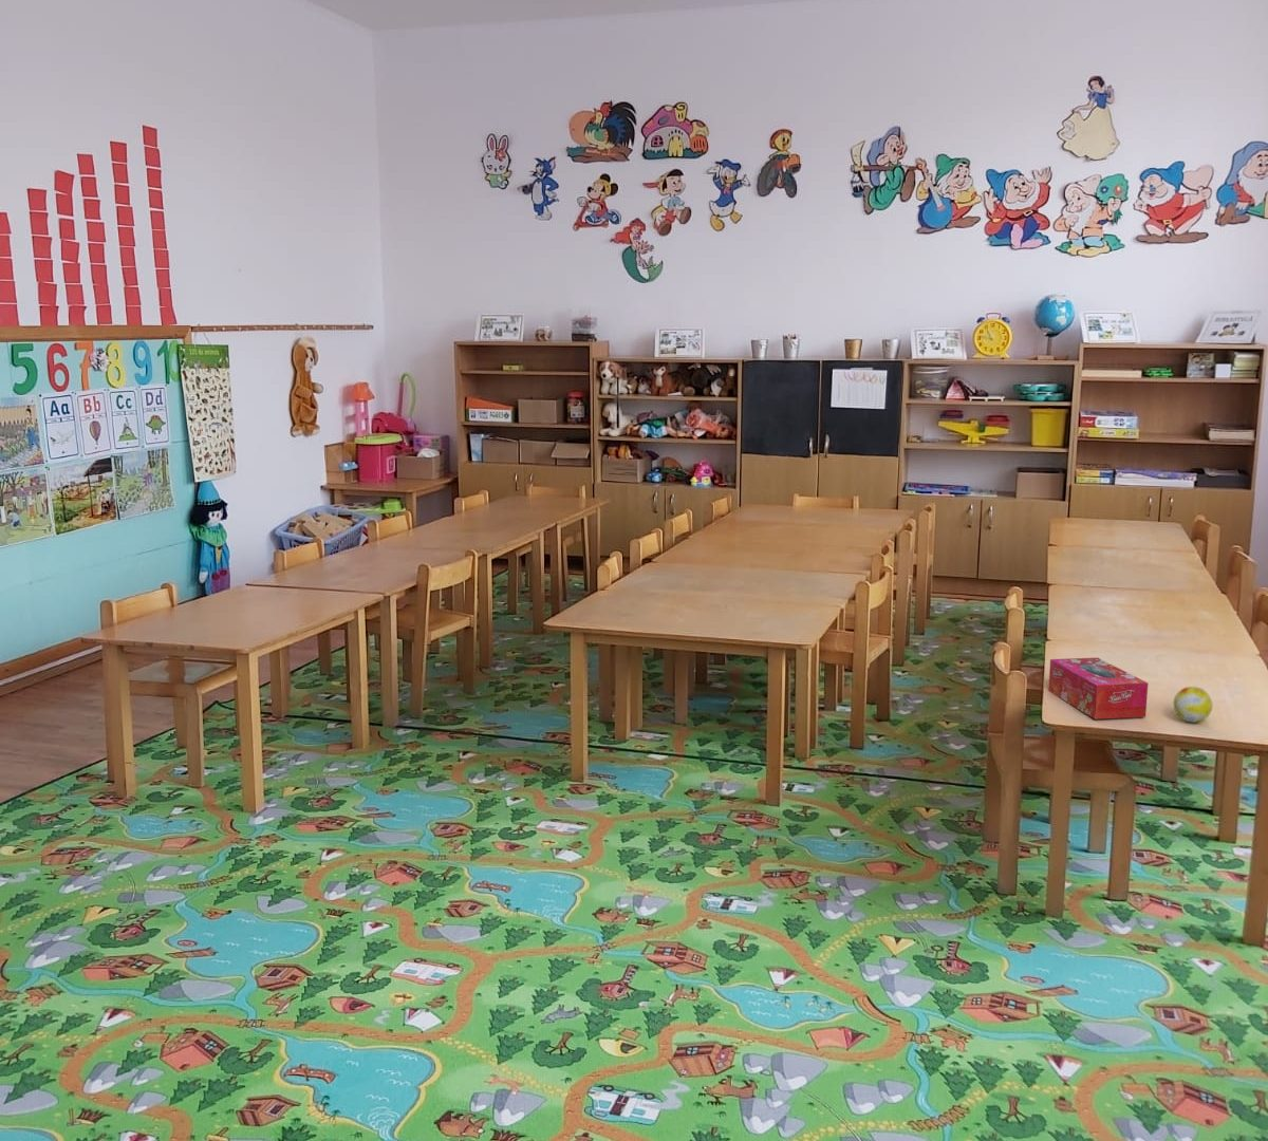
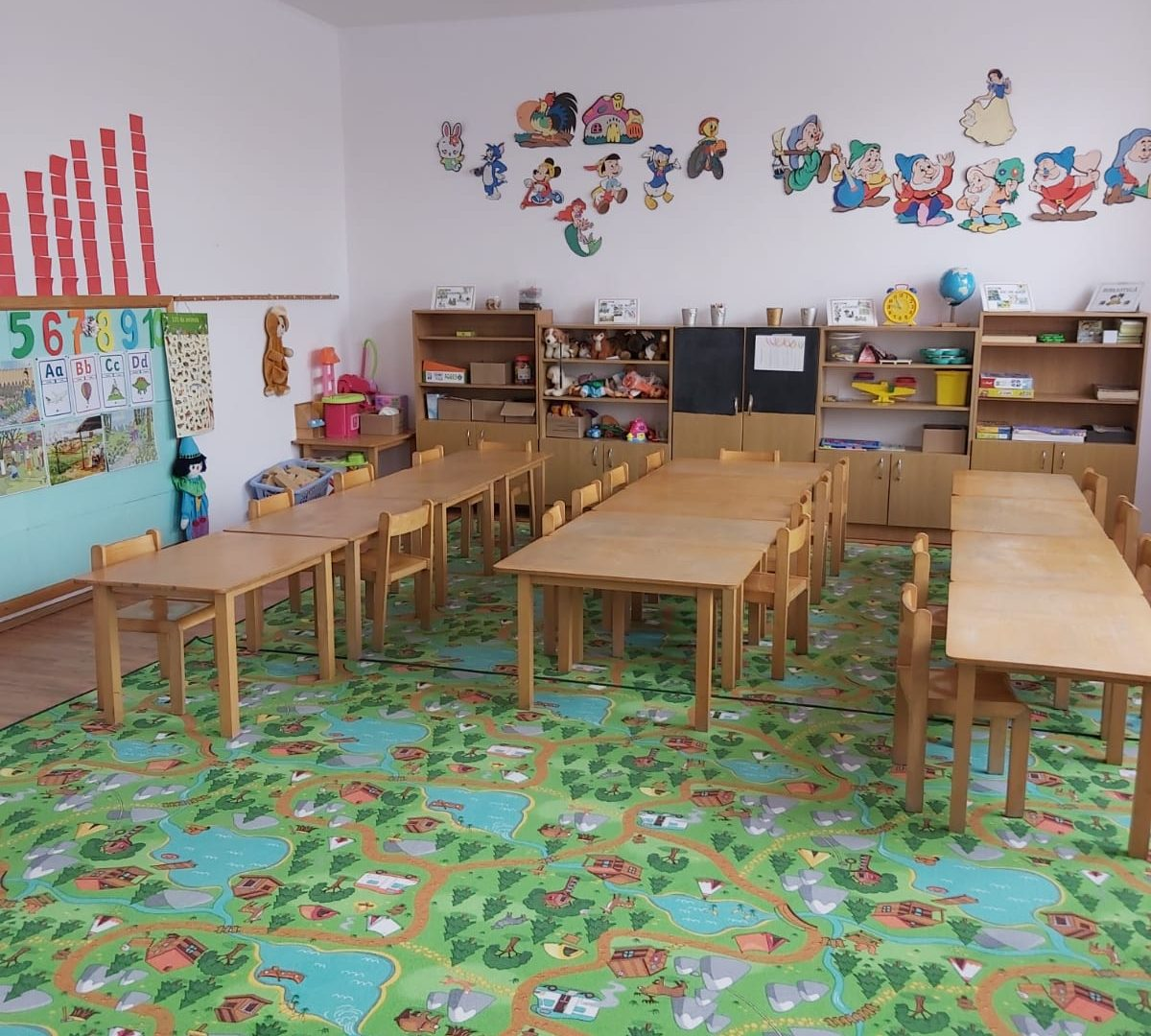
- decorative ball (1192, 704)
- tissue box (1096, 687)
